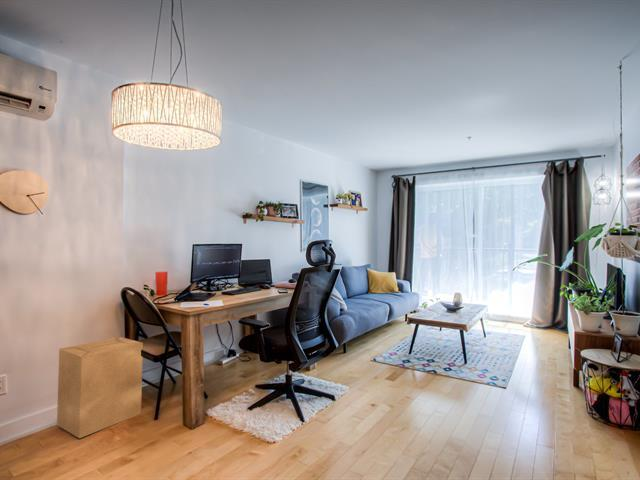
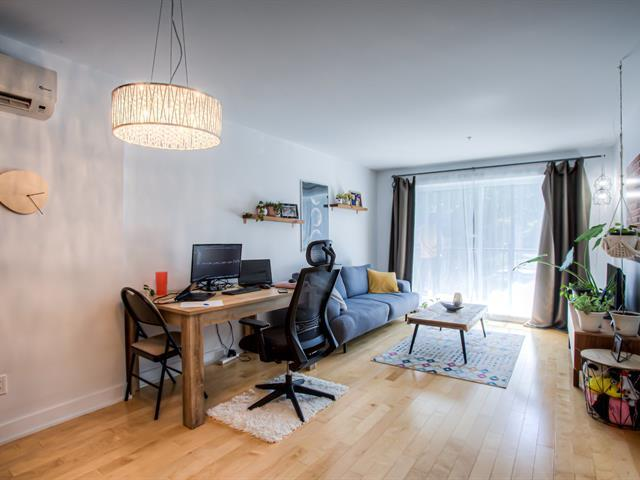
- cardboard box (101, 382)
